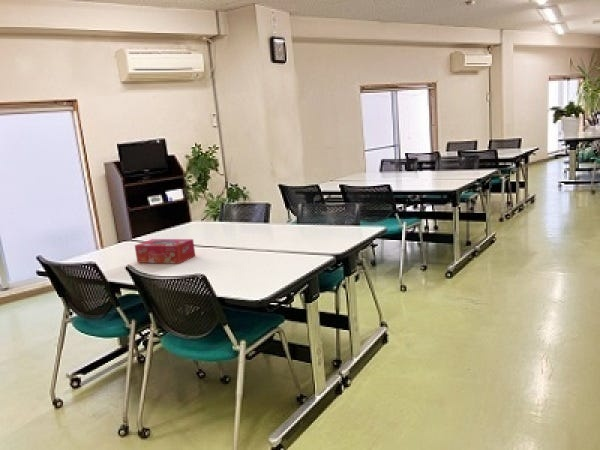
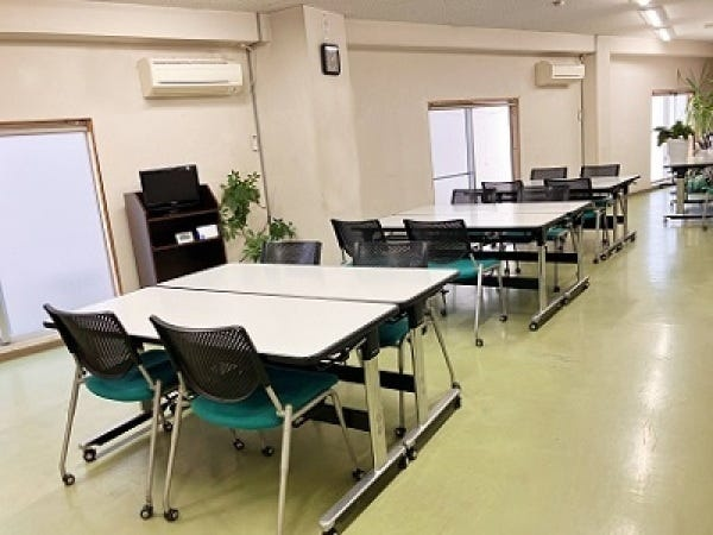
- tissue box (165, 250)
